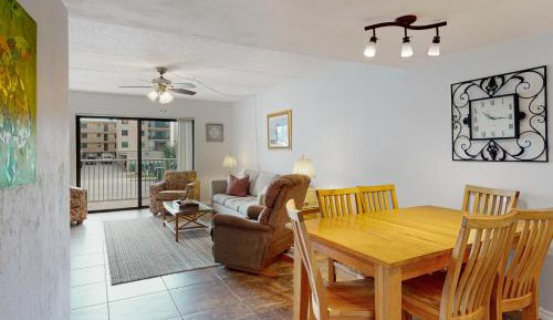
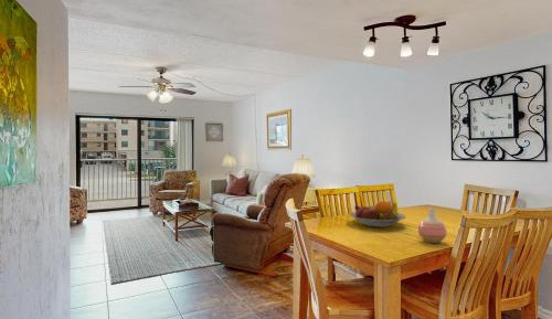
+ fruit bowl (376, 212)
+ vase (432, 225)
